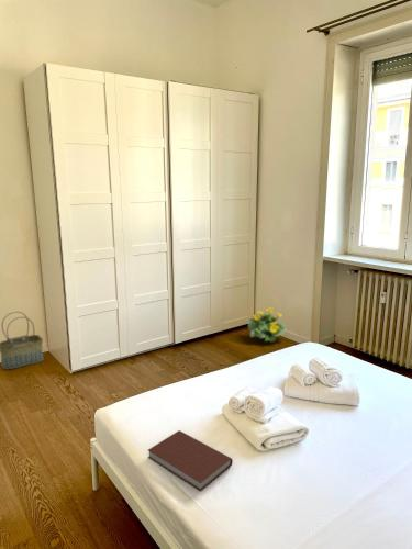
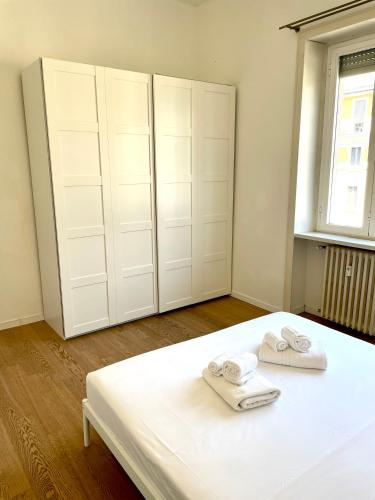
- flowering plant (265, 324)
- book (189, 457)
- basket (20, 338)
